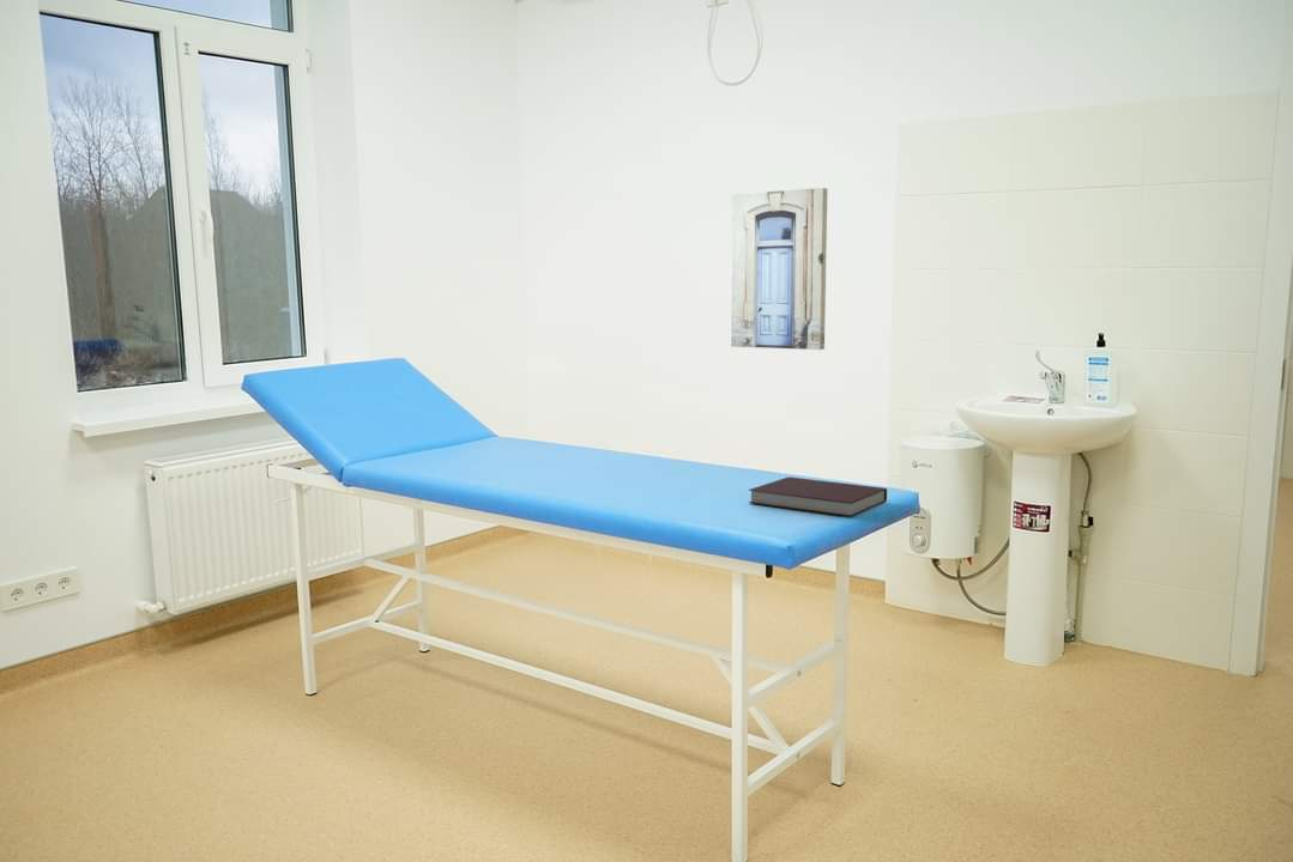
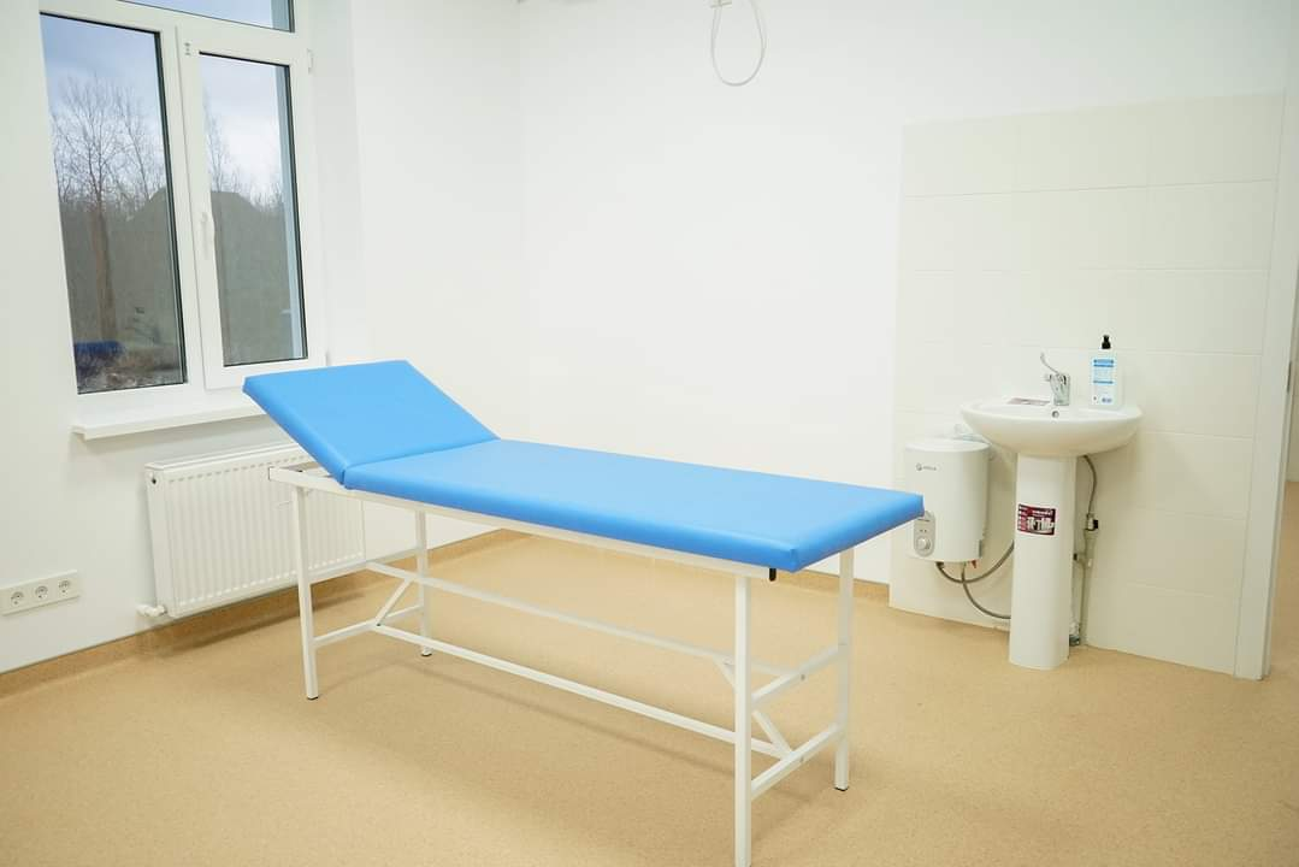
- notebook (817, 494)
- wall art (777, 271)
